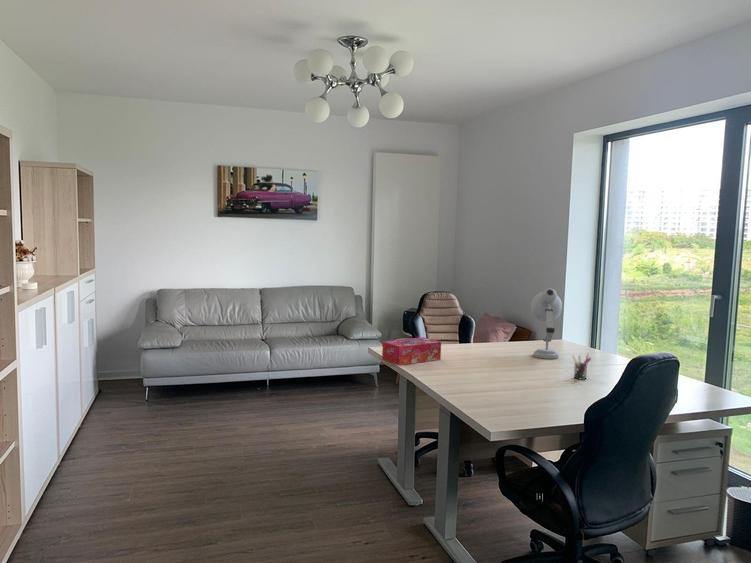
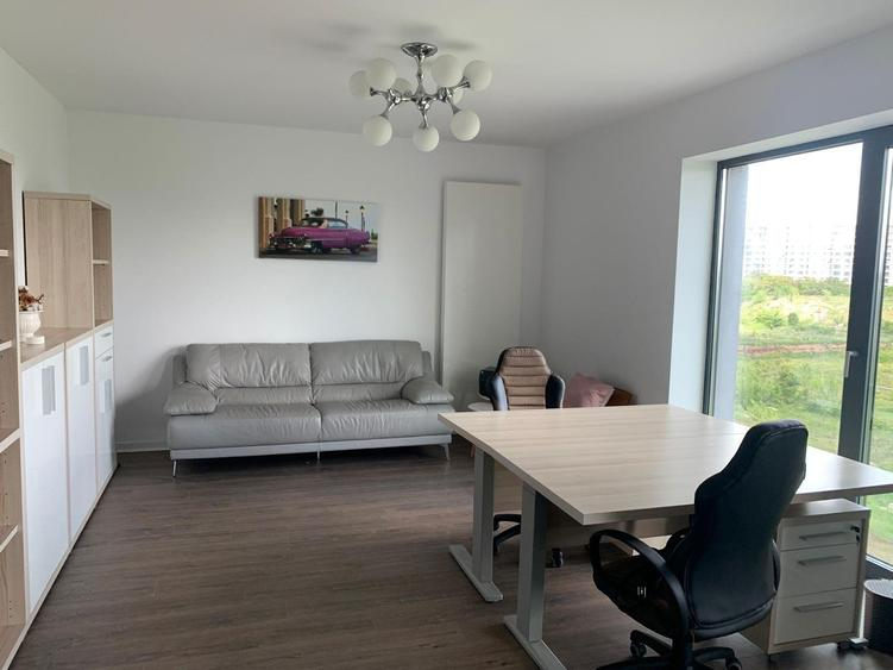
- pen holder (581, 365)
- tissue box (411, 350)
- desk lamp (547, 321)
